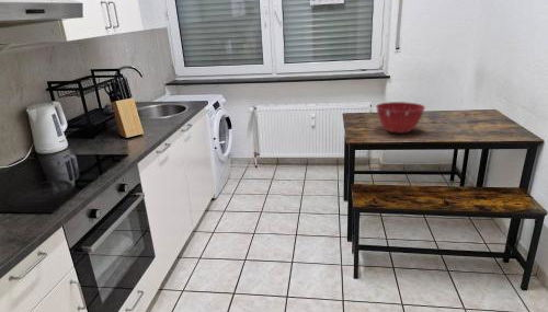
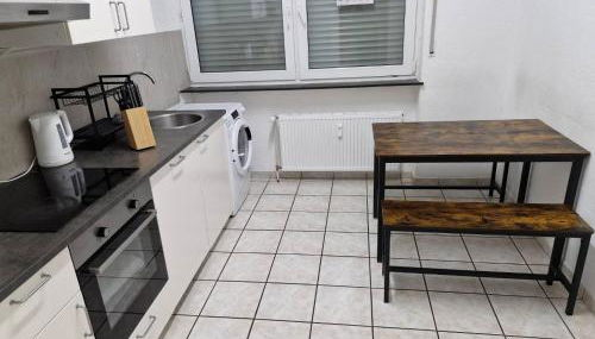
- mixing bowl (399, 118)
